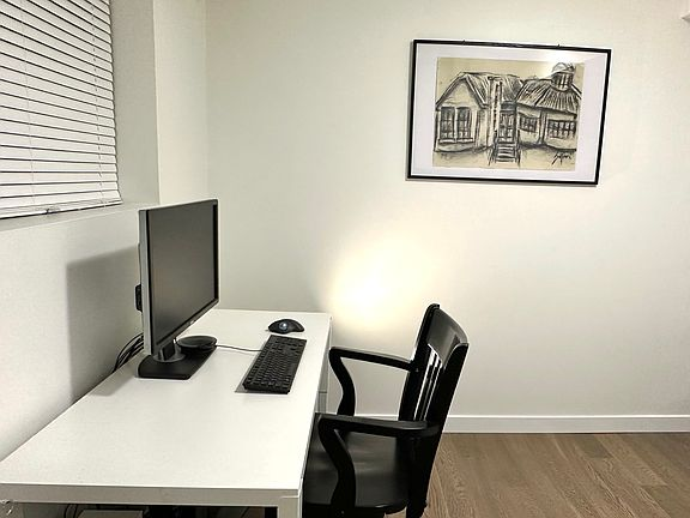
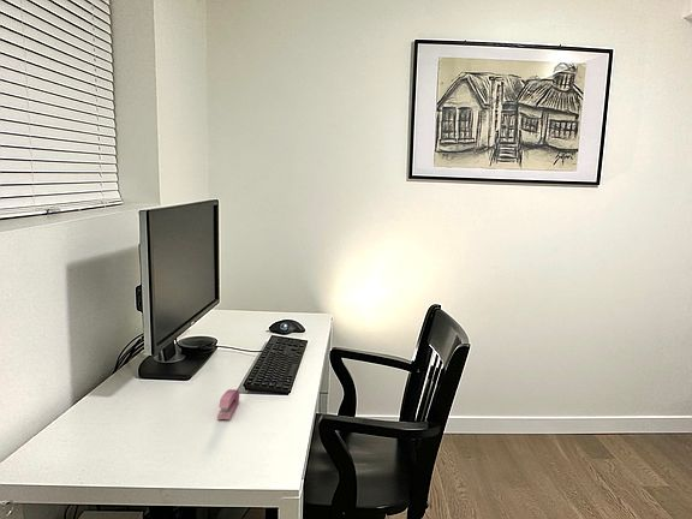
+ stapler (228, 400)
